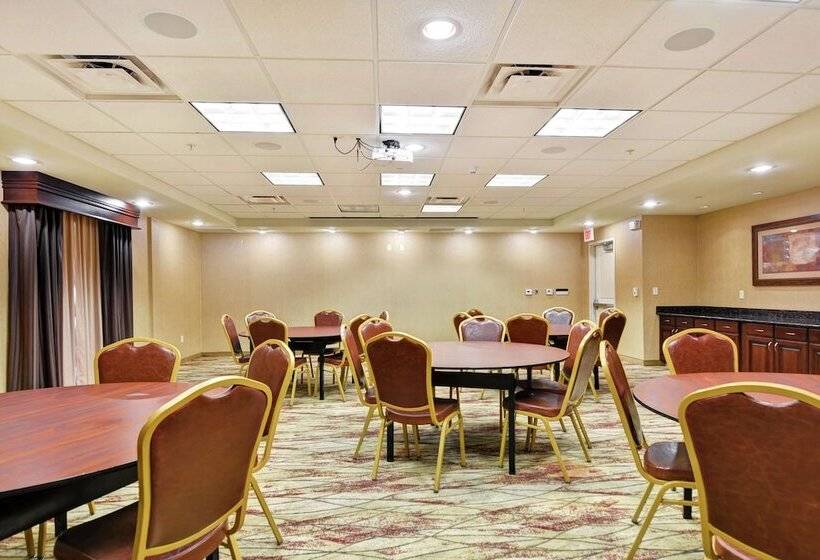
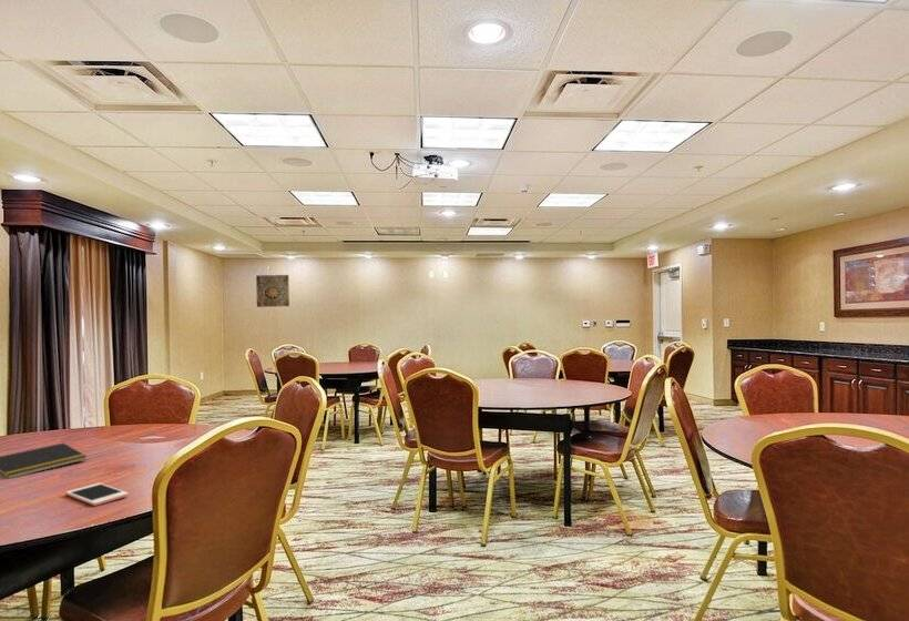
+ notepad (38, 459)
+ wall art (273, 291)
+ cell phone (96, 493)
